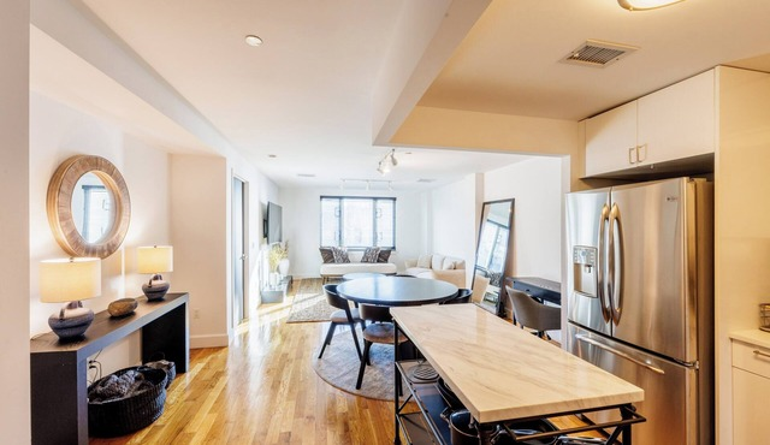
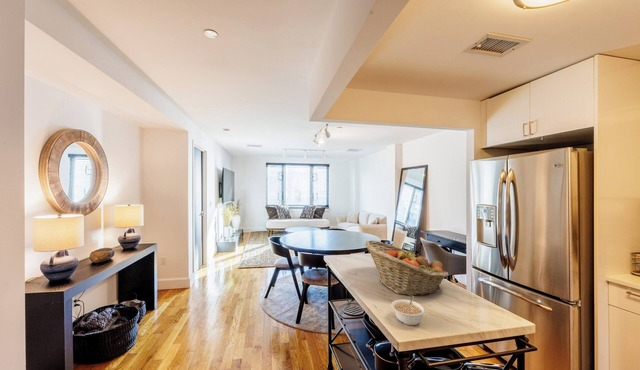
+ legume (407, 311)
+ fruit basket (403, 263)
